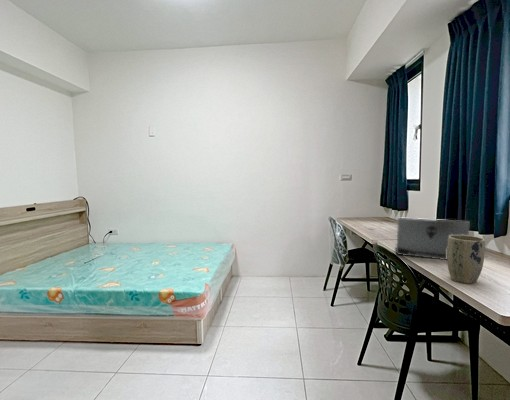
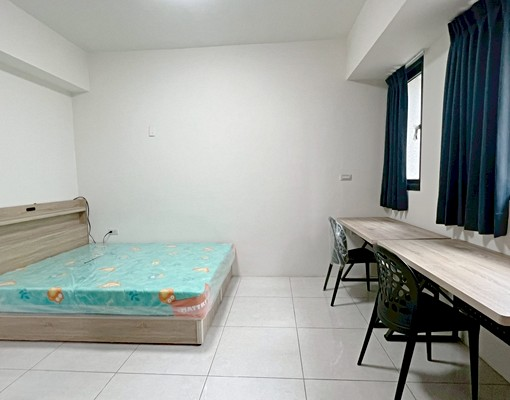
- plant pot (464, 259)
- laptop (428, 235)
